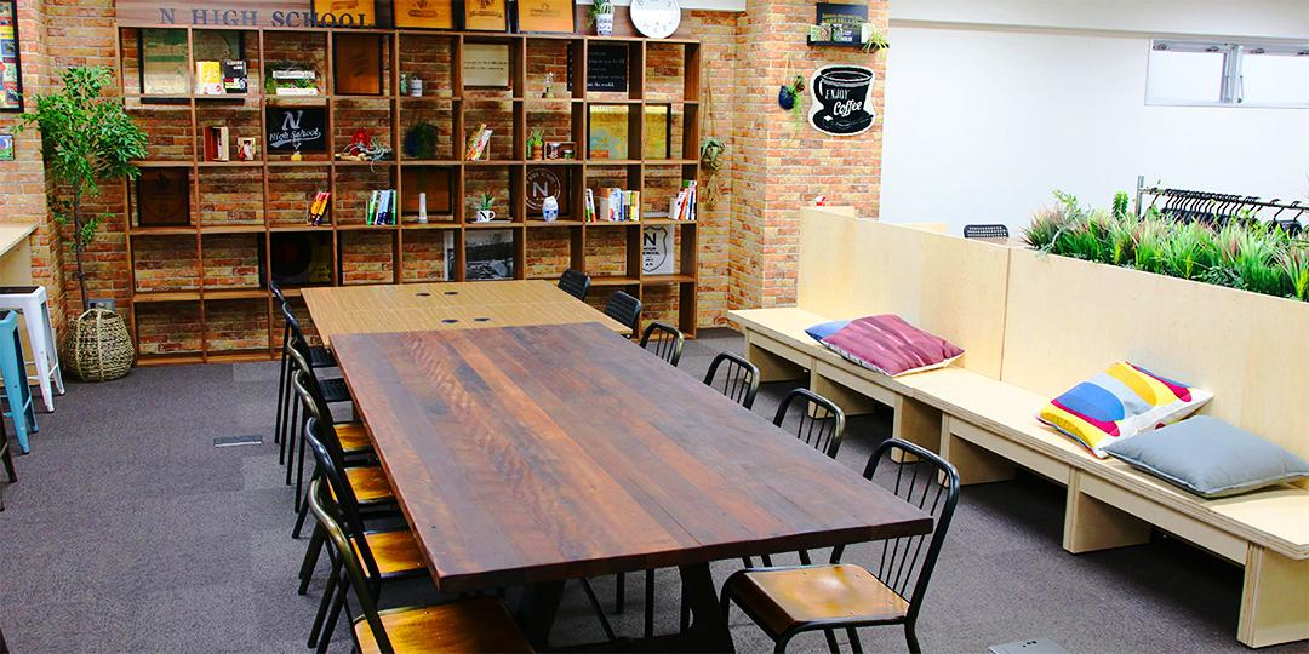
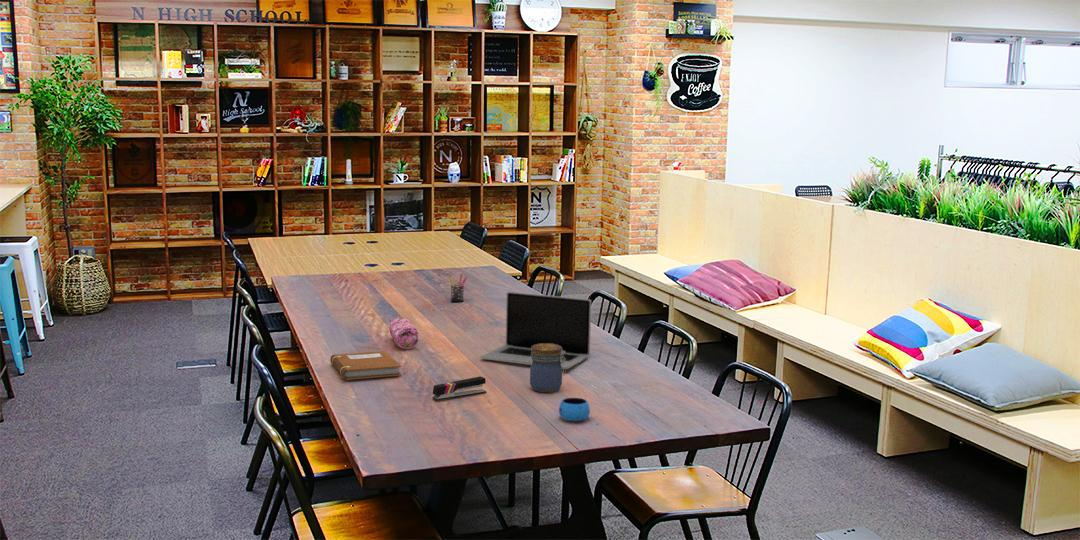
+ stapler (459, 388)
+ notebook (364, 364)
+ pen holder (456, 287)
+ laptop (536, 329)
+ jar (547, 367)
+ mug (572, 408)
+ pencil case (403, 332)
